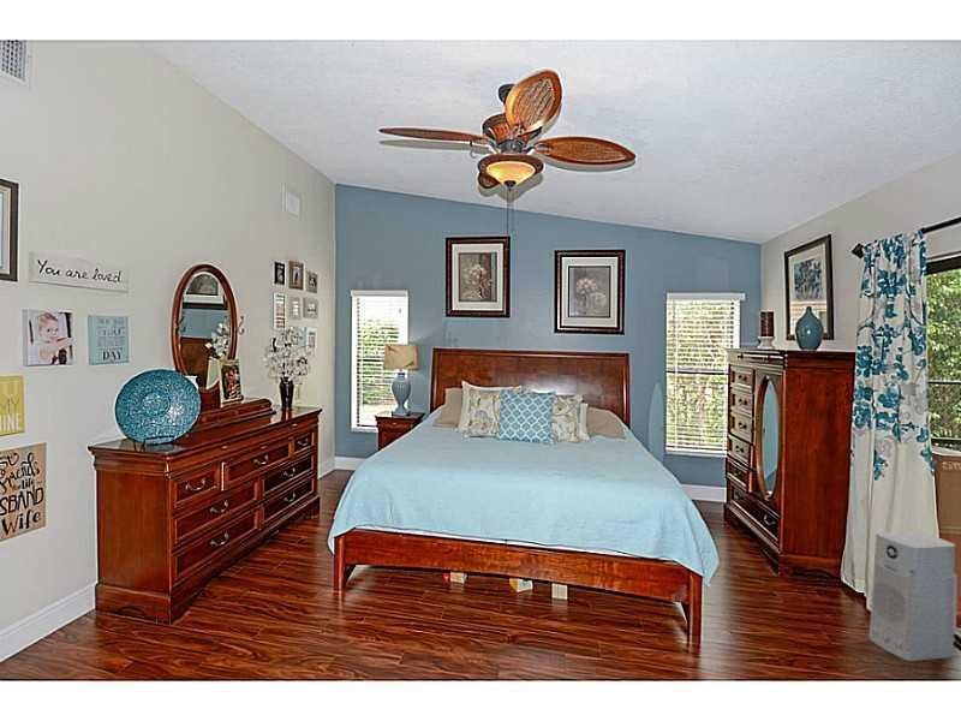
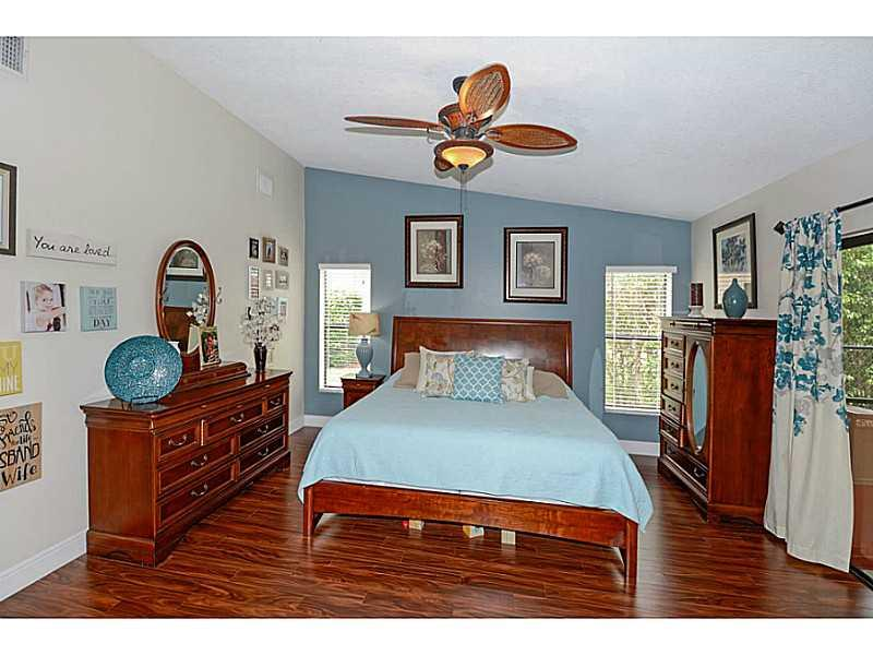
- air purifier (913, 592)
